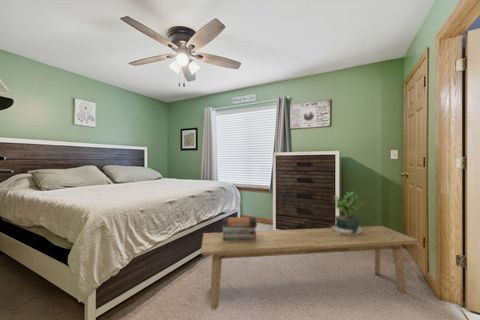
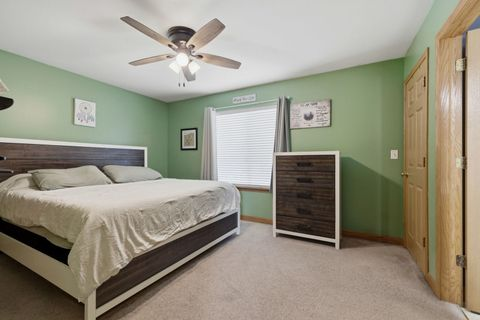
- bench (306, 253)
- potted plant (348, 212)
- book stack (239, 228)
